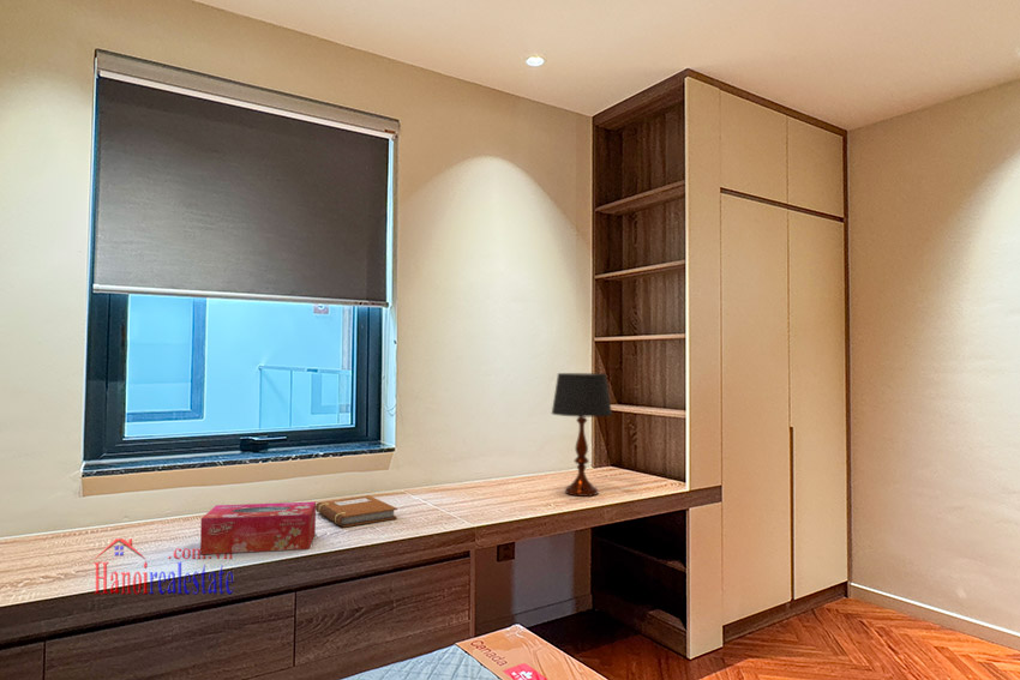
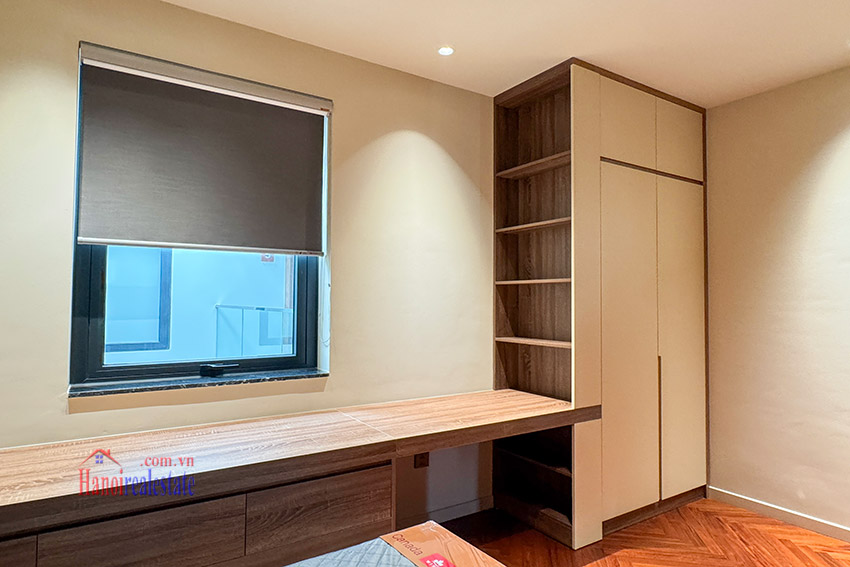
- notebook (354, 510)
- tissue box (260, 526)
- table lamp (581, 433)
